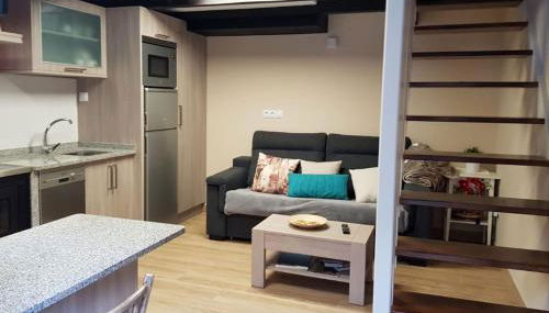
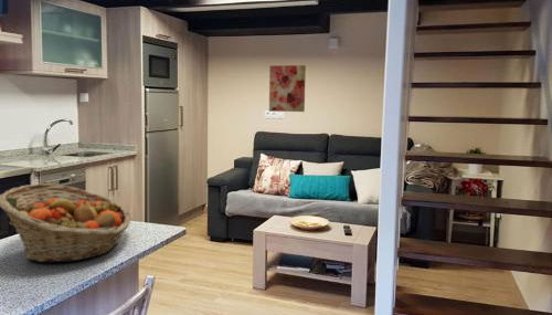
+ wall art (286, 88)
+ fruit basket (68, 218)
